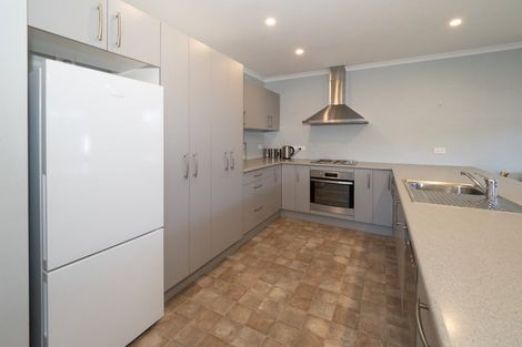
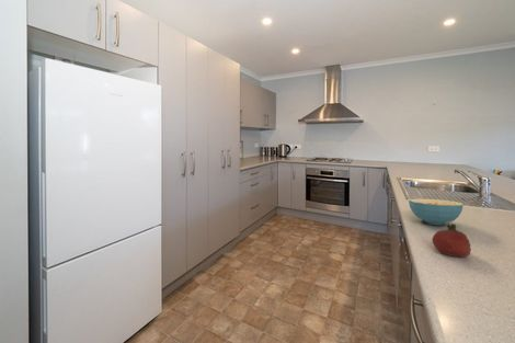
+ cereal bowl (434, 213)
+ fruit (451, 238)
